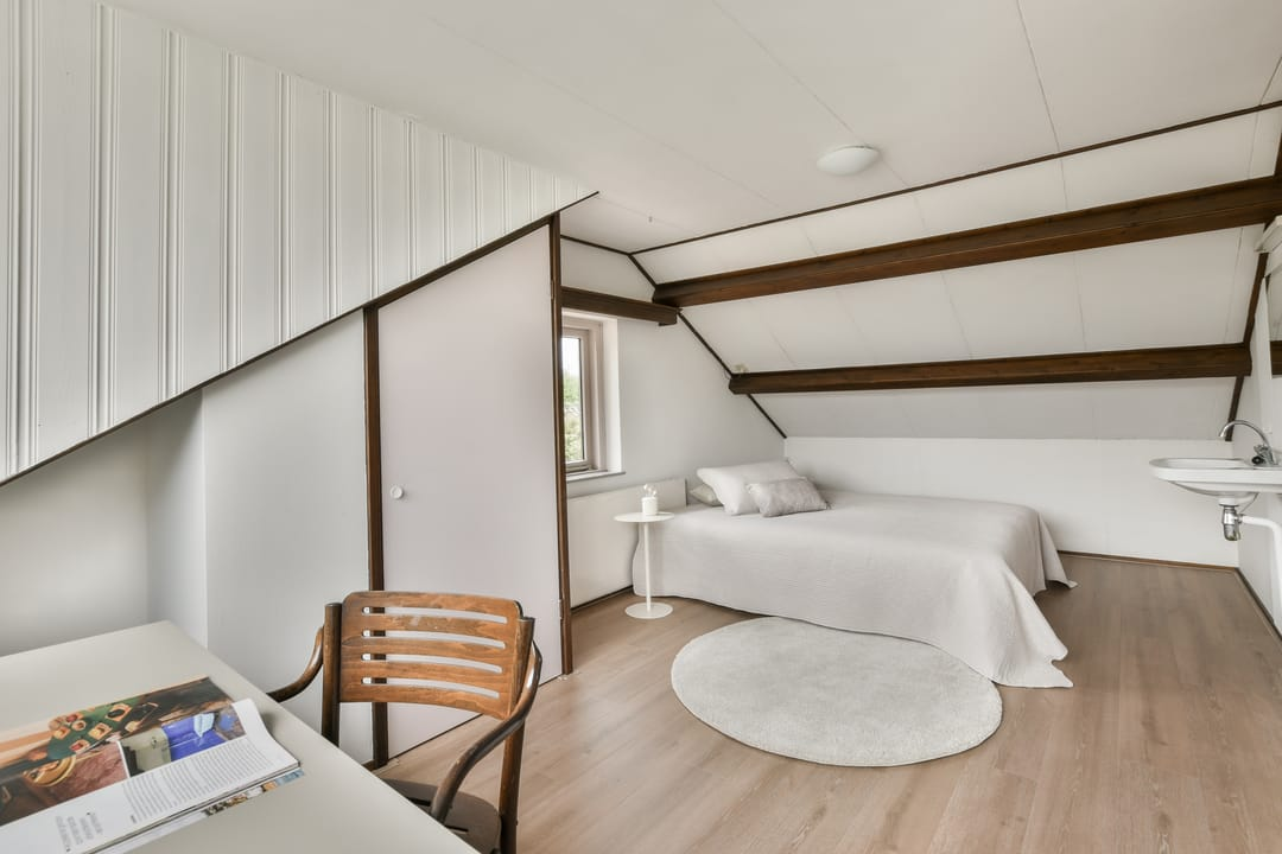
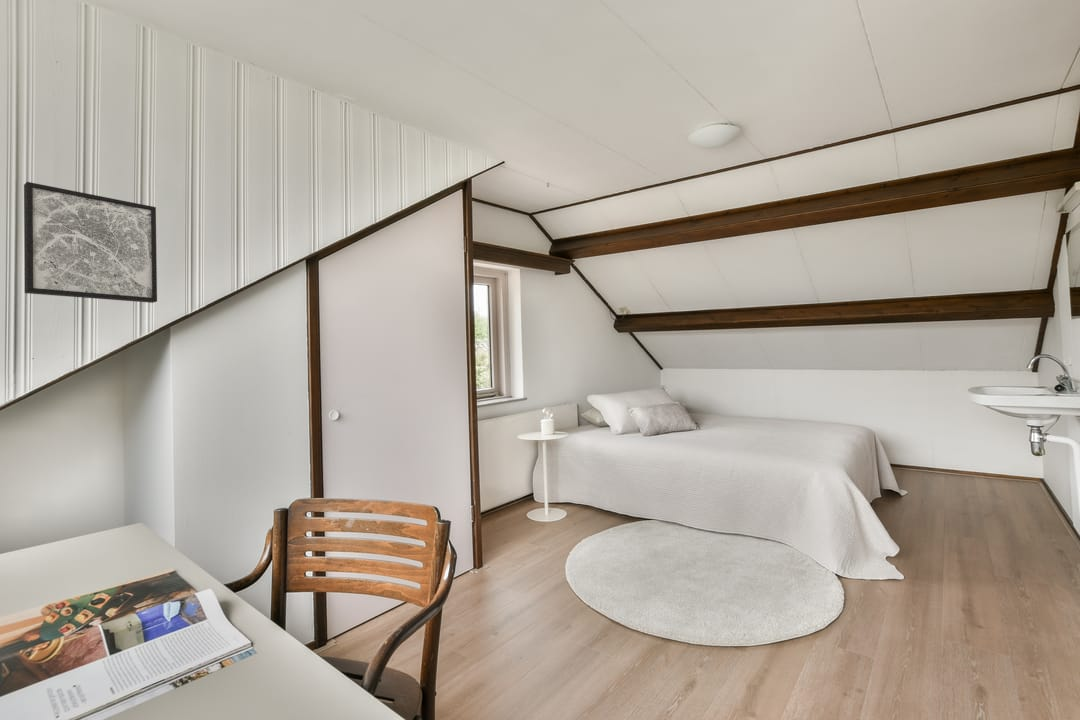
+ wall art (94, 247)
